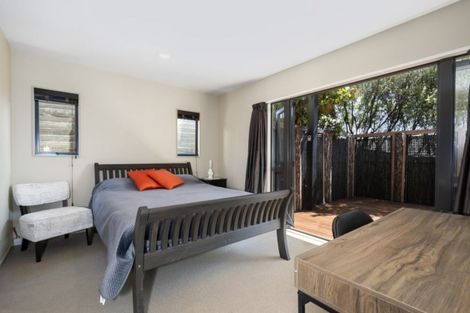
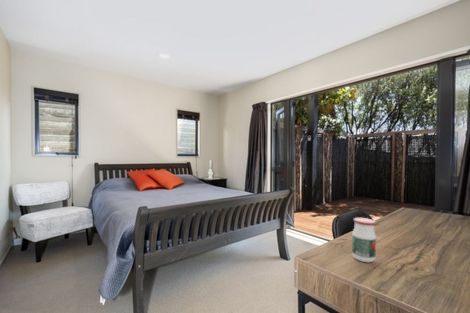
+ jar (363, 239)
